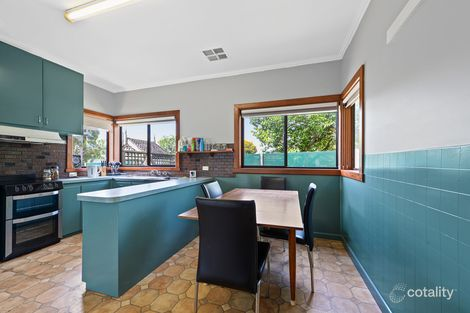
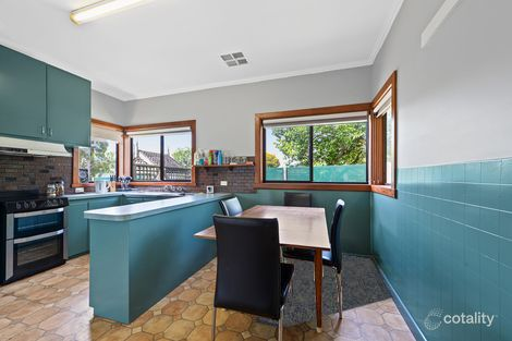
+ rug (328, 279)
